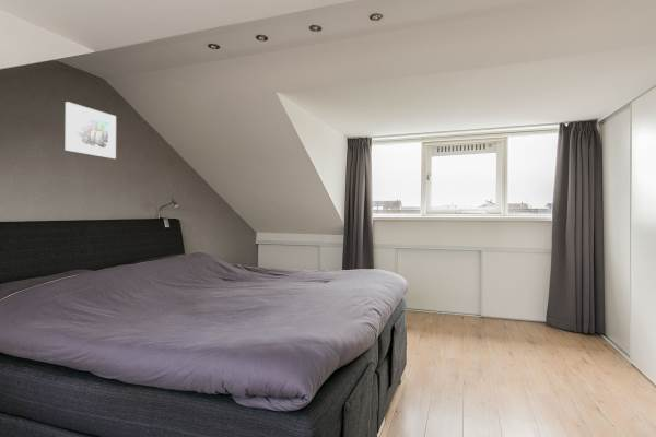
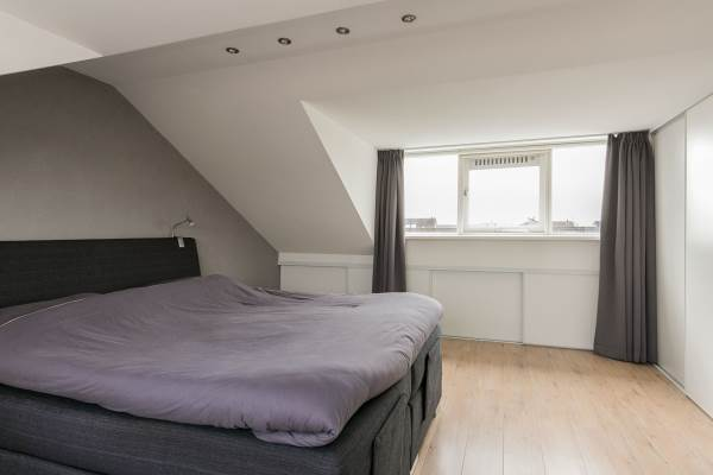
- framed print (92, 131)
